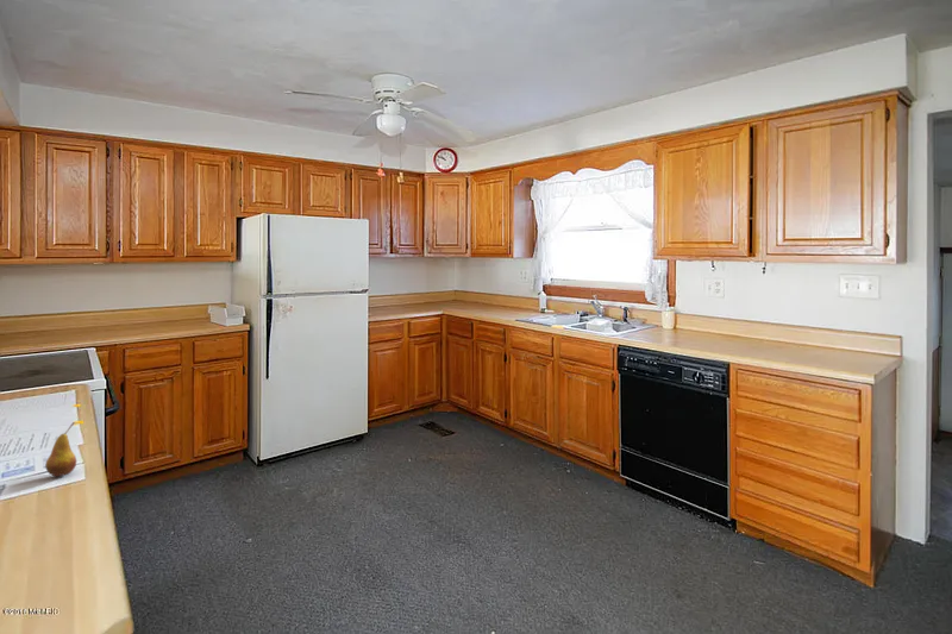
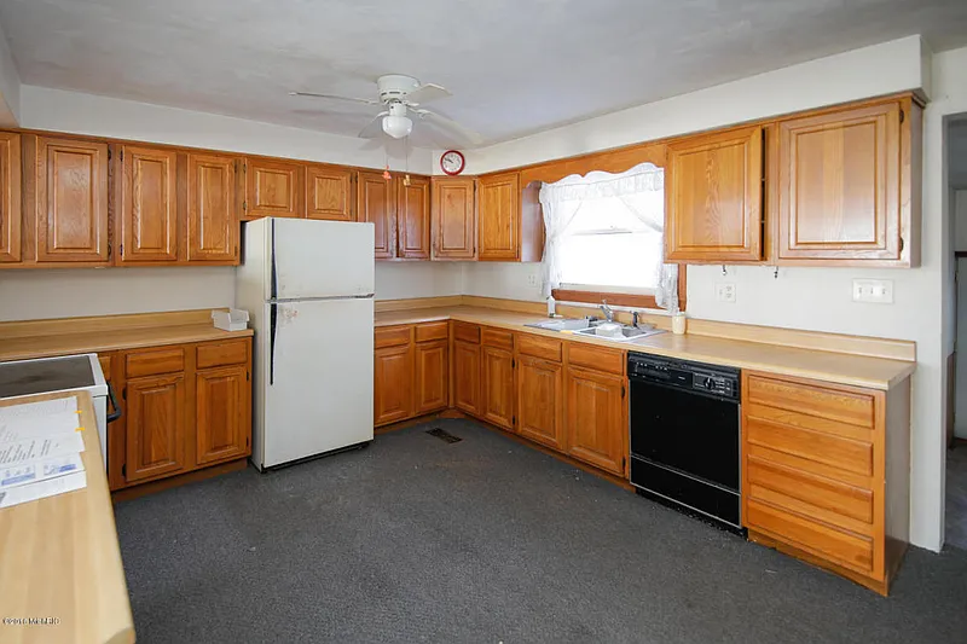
- fruit (61, 450)
